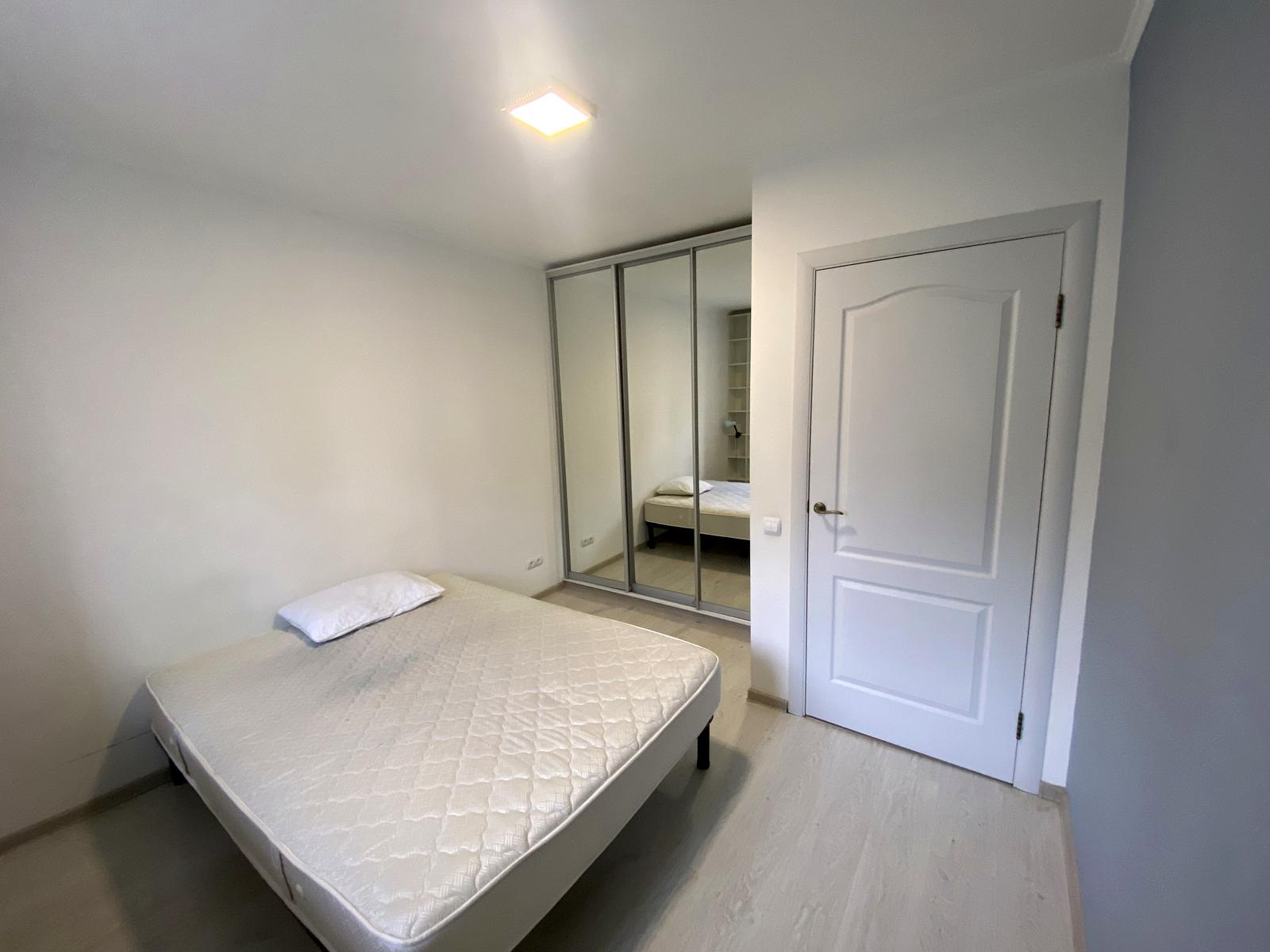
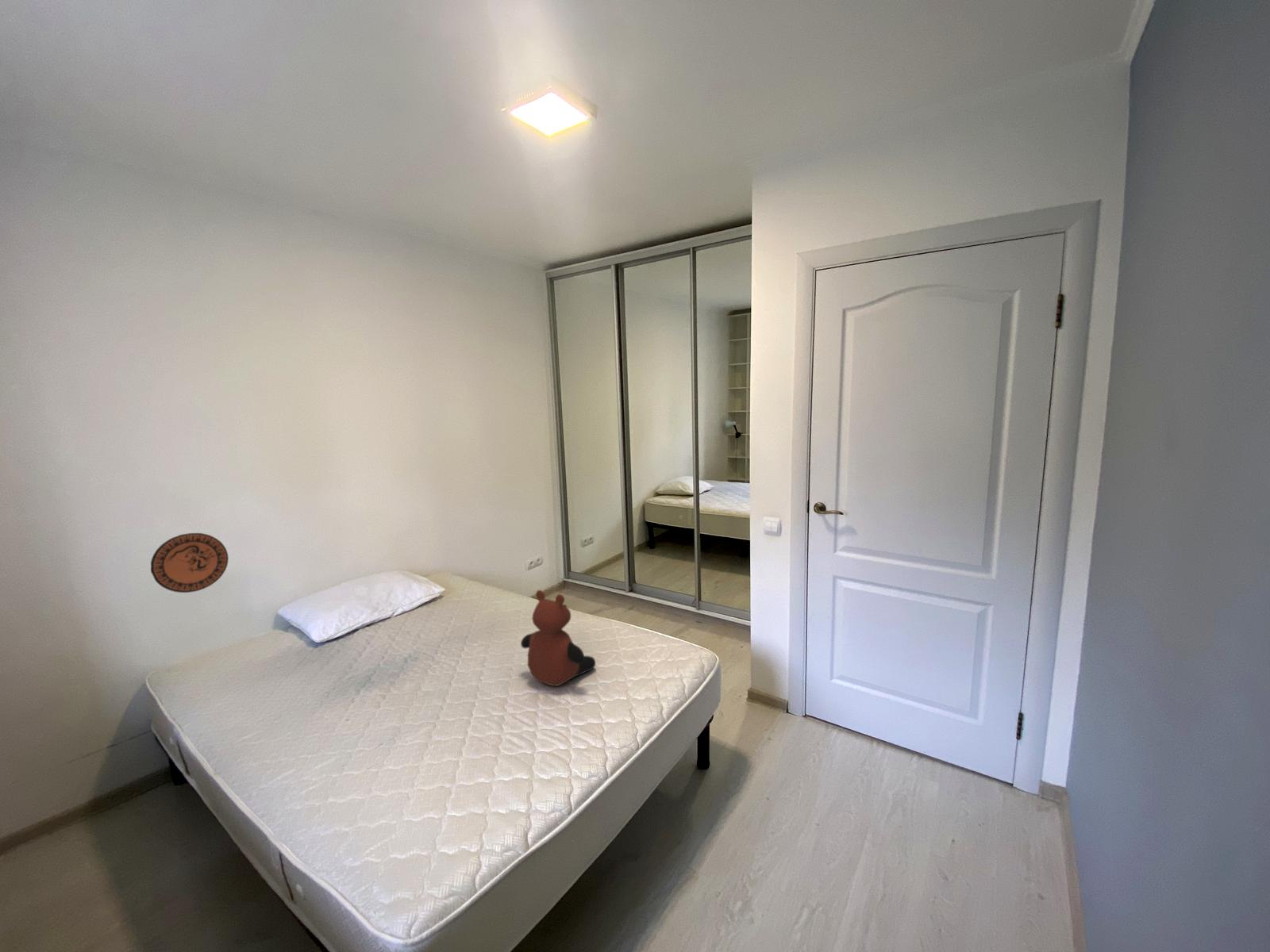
+ teddy bear (560, 632)
+ decorative plate (190, 562)
